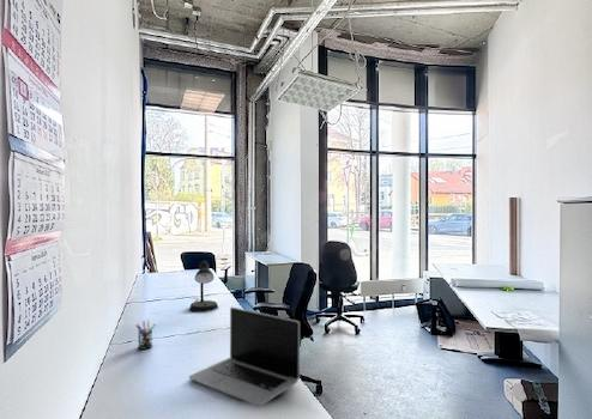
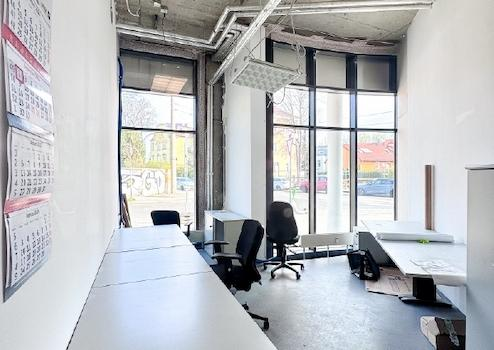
- laptop (243, 351)
- pen holder (146, 333)
- desk lamp (200, 281)
